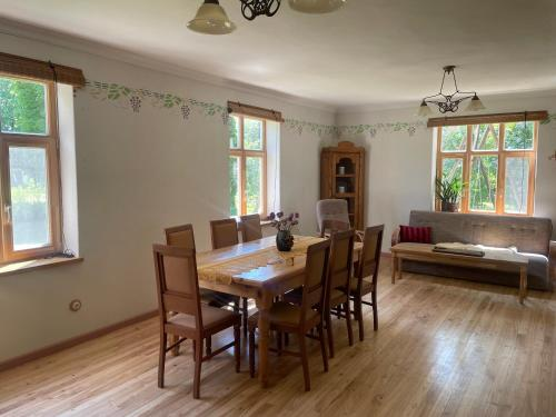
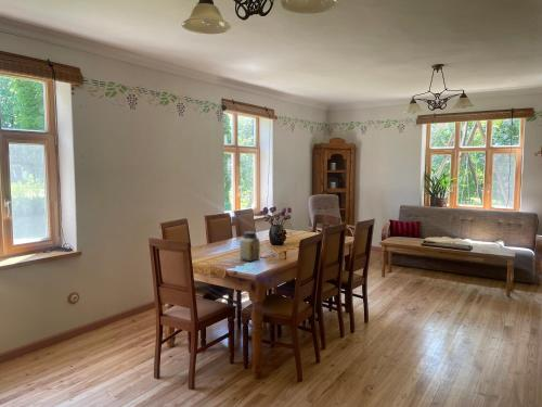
+ jar (249, 245)
